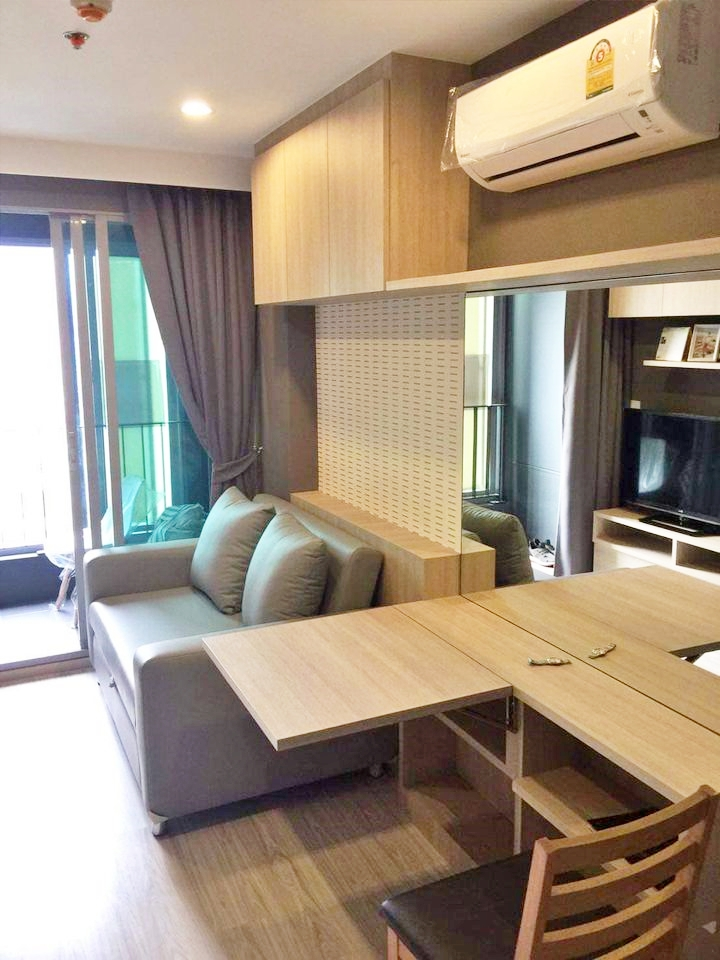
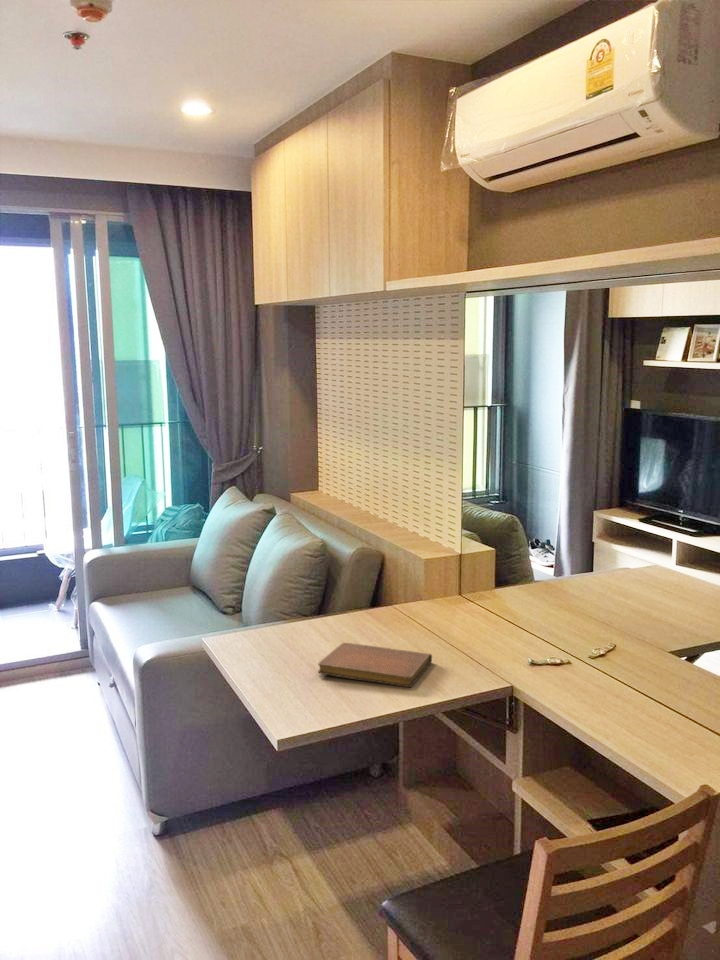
+ notebook (375, 663)
